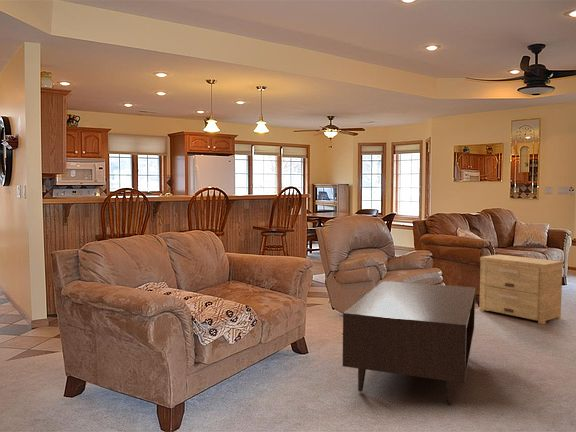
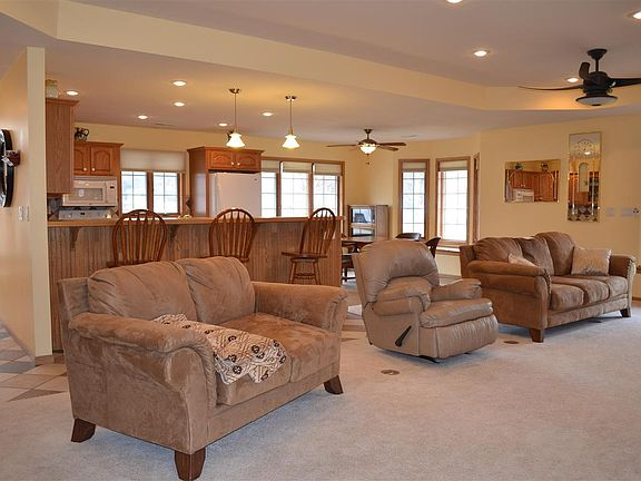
- coffee table (416, 335)
- side table (518, 287)
